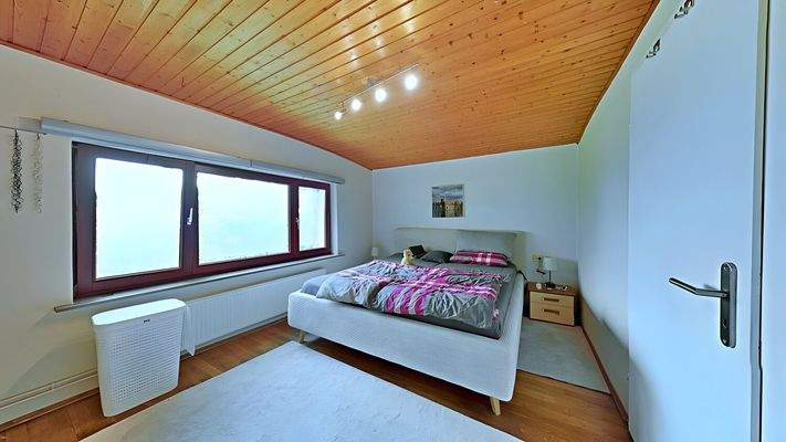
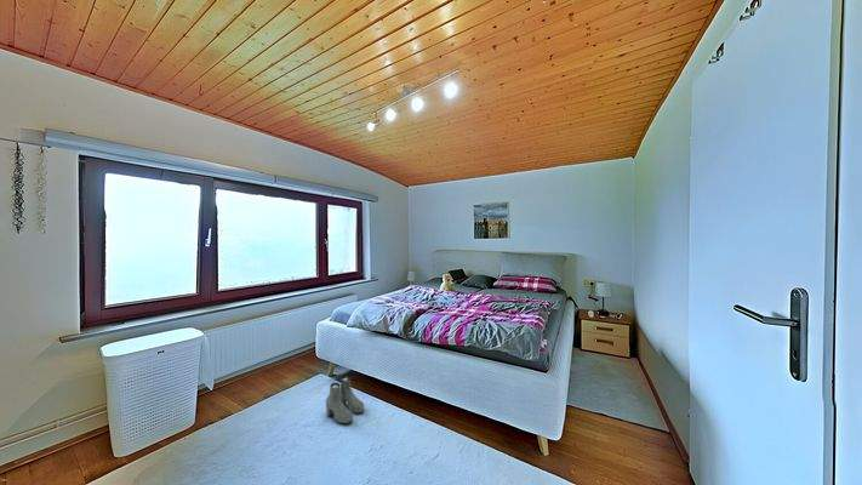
+ boots (344, 396)
